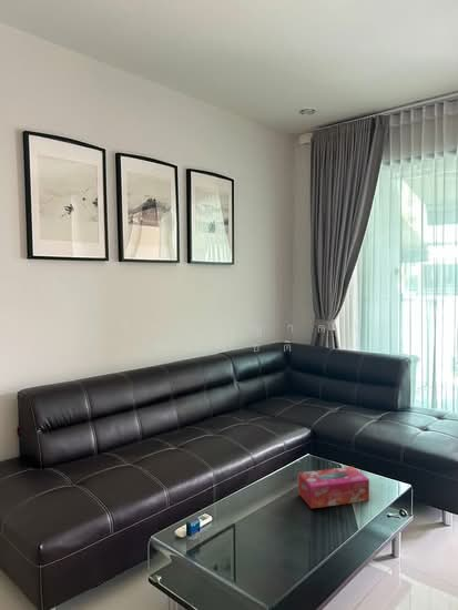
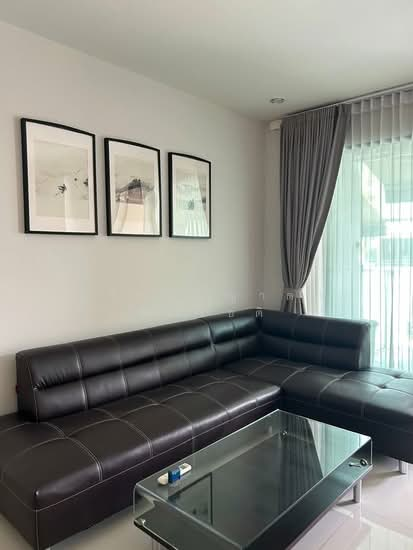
- tissue box (333, 486)
